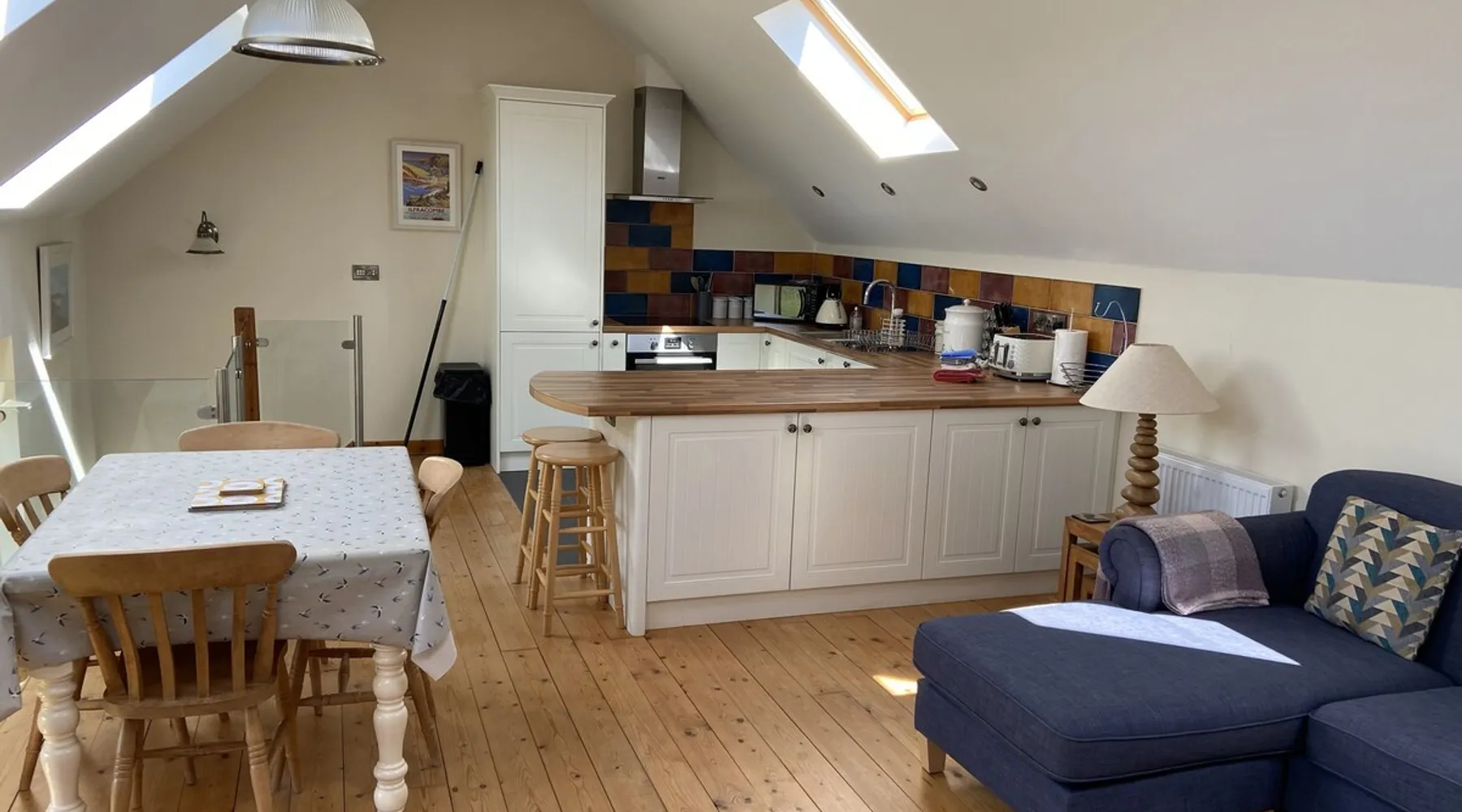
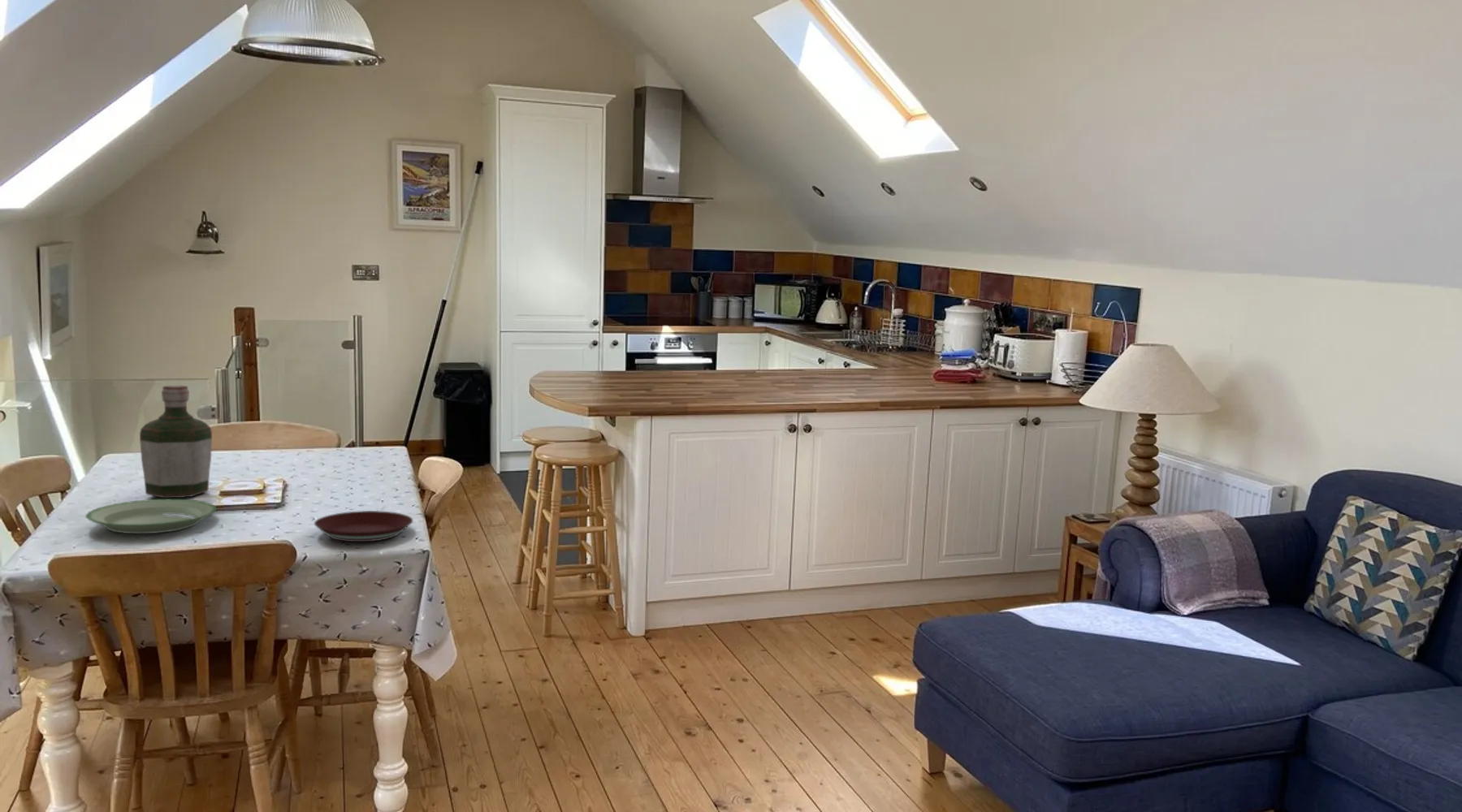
+ bottle (176, 440)
+ plate (364, 527)
+ plate (153, 517)
